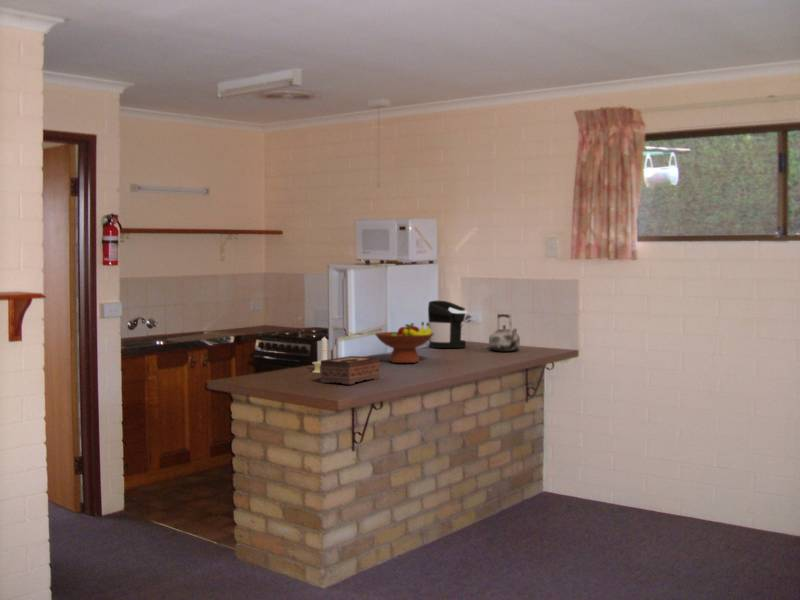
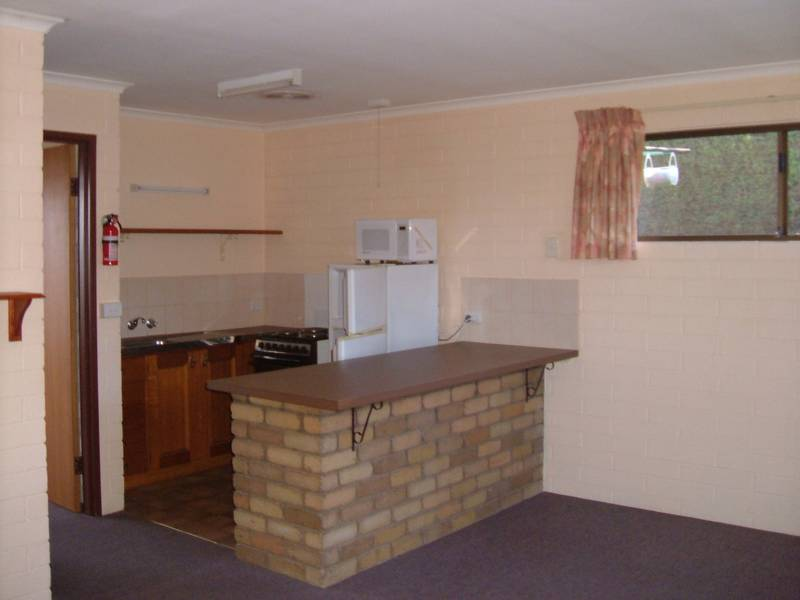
- tissue box (350, 369)
- kettle (506, 332)
- fruit bowl (404, 342)
- coffee maker (448, 323)
- candle (324, 354)
